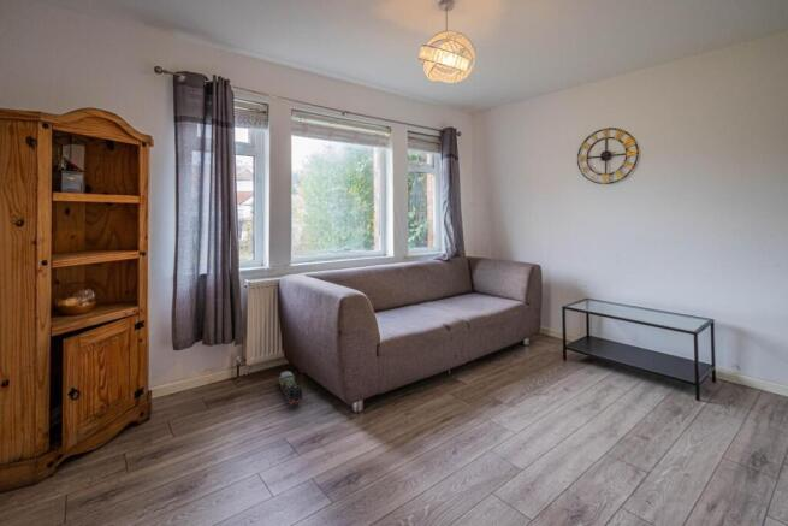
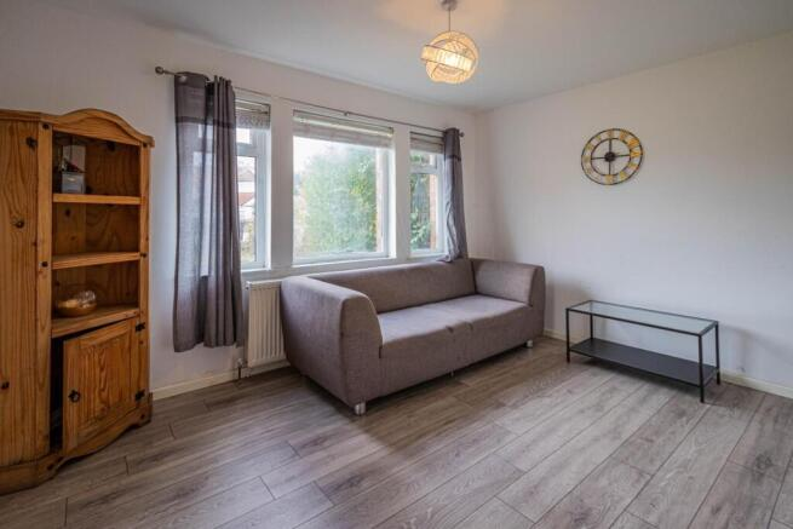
- toy train (290, 385)
